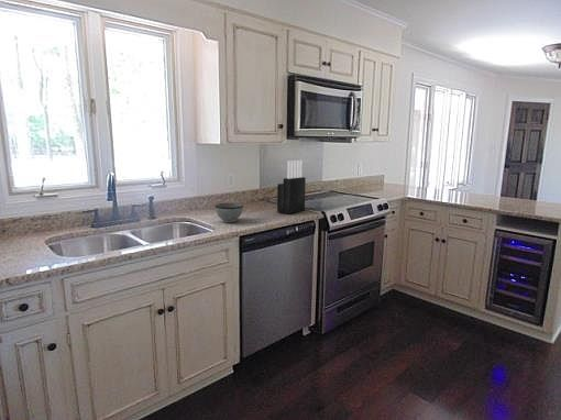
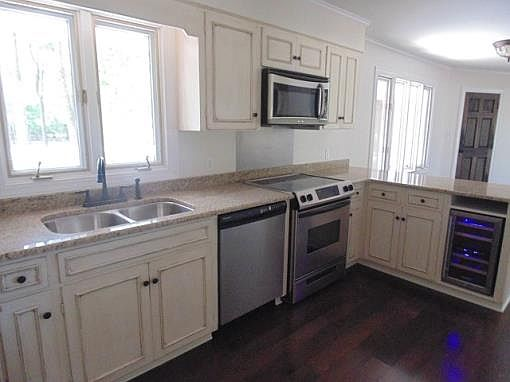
- bowl (229, 212)
- knife block (289, 186)
